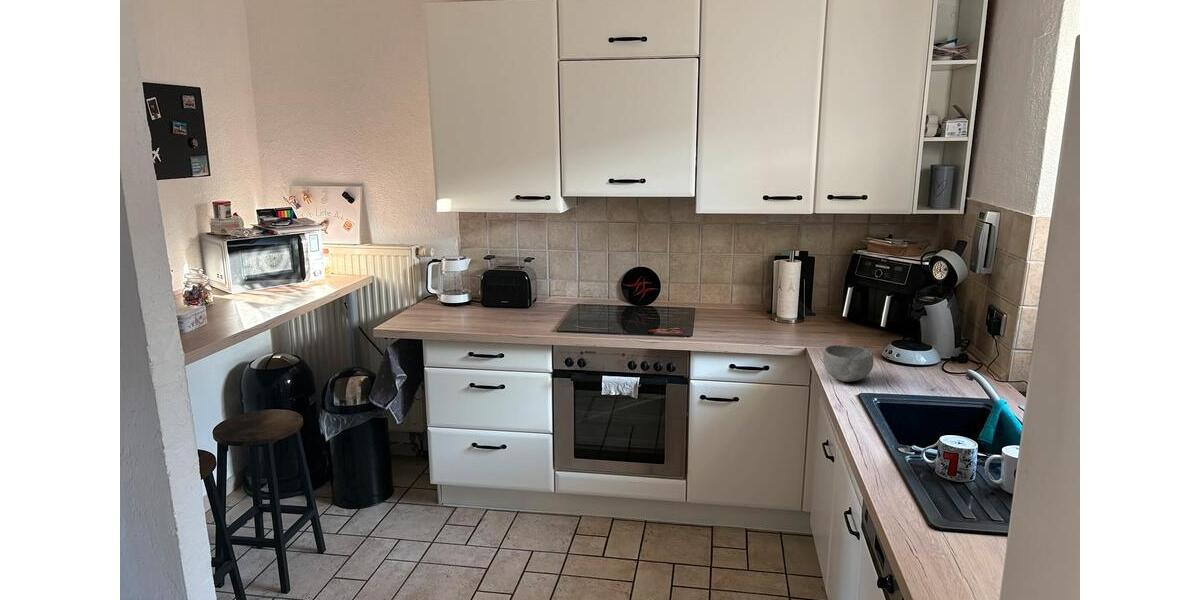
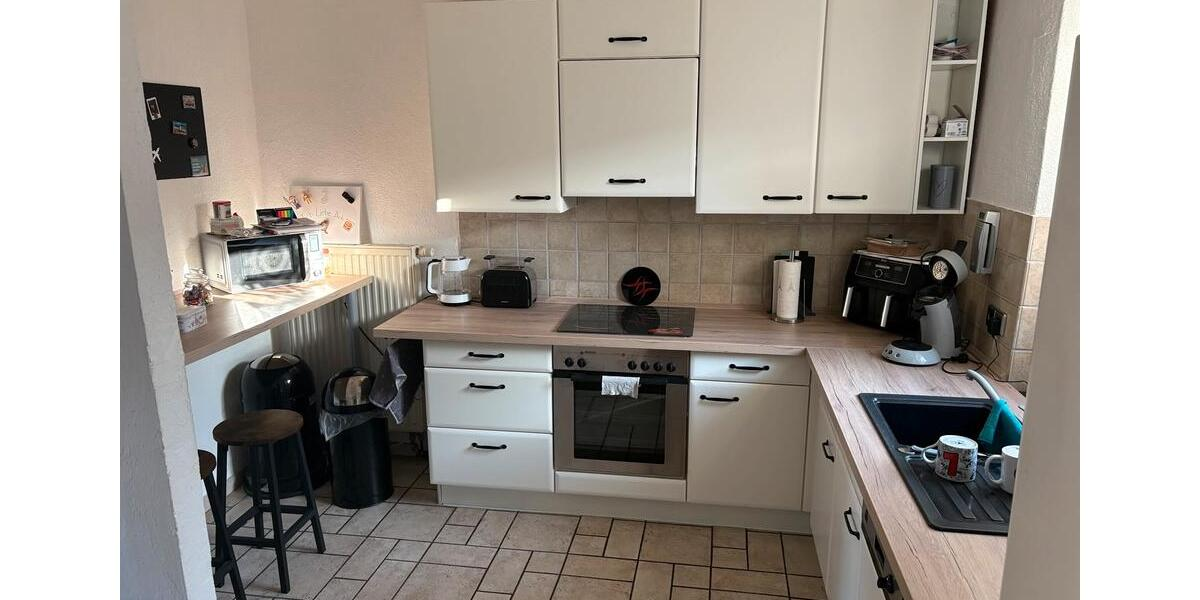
- bowl (847, 365)
